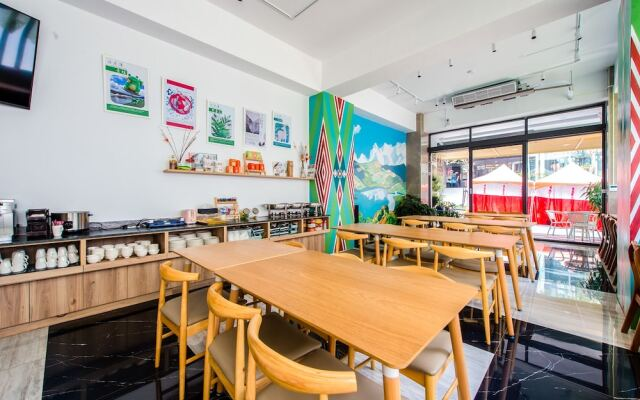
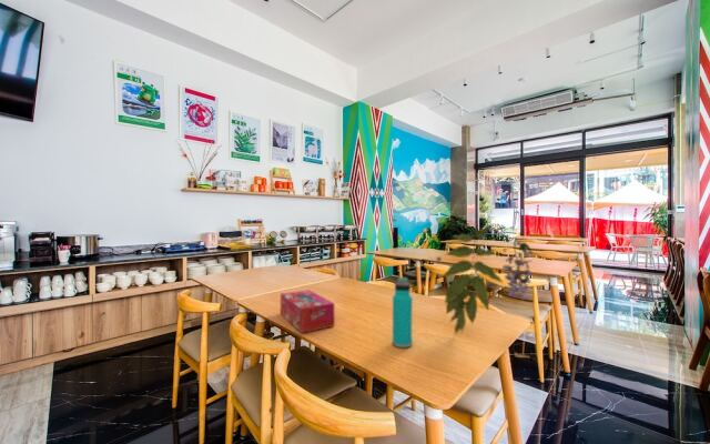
+ tissue box (305, 309)
+ plant (481, 280)
+ water bottle (402, 311)
